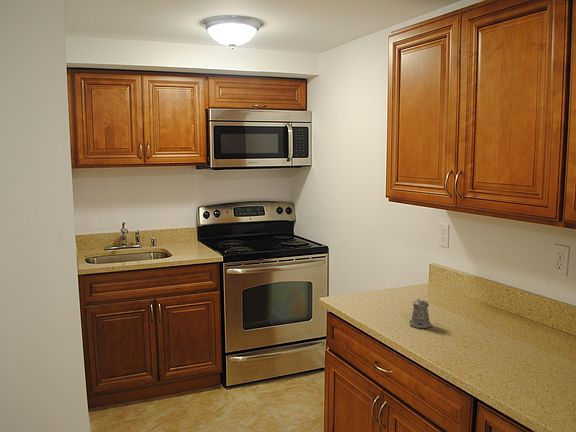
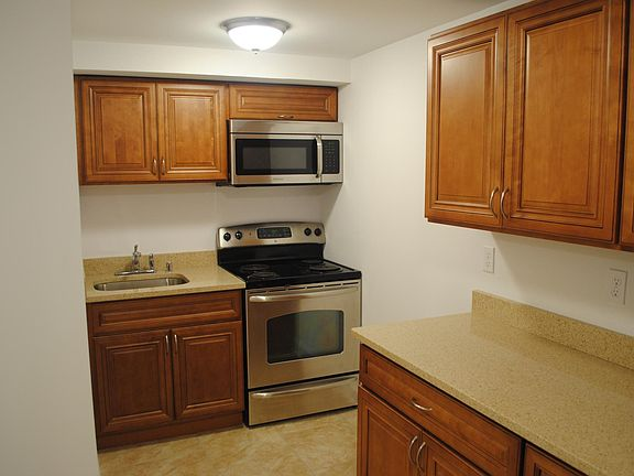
- pepper shaker (420, 311)
